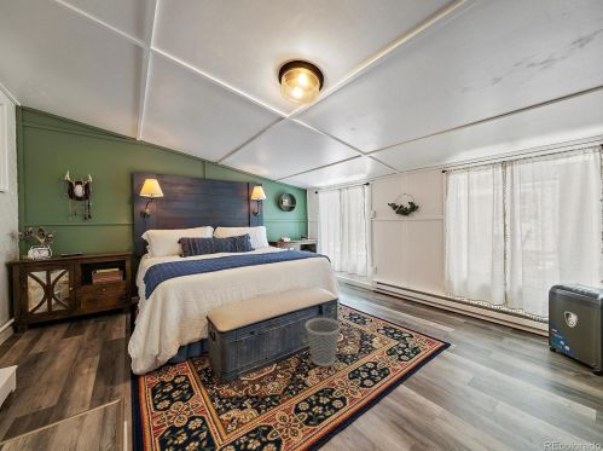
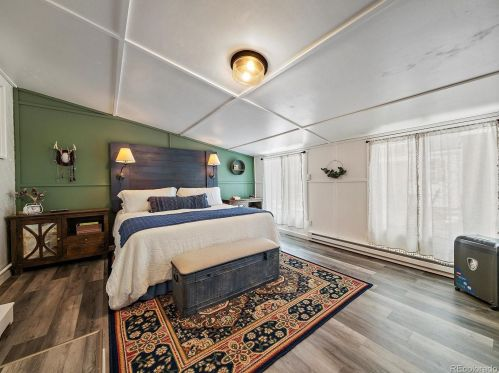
- wastebasket (323, 341)
